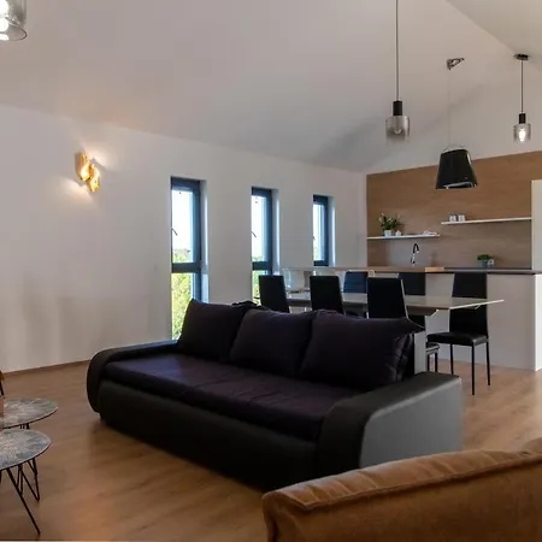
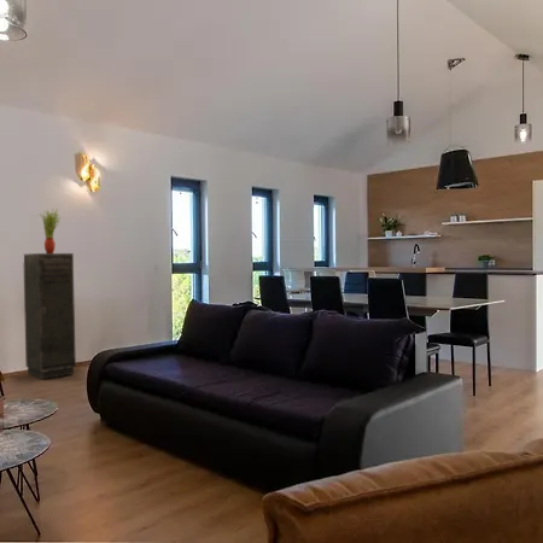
+ potted plant (51, 230)
+ storage cabinet (49, 314)
